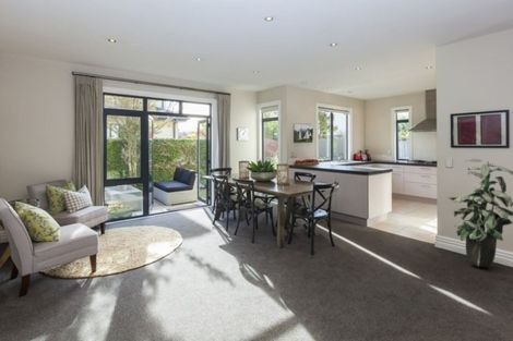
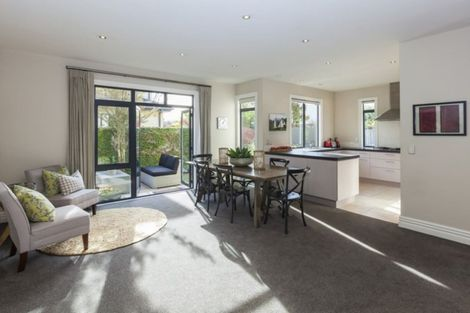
- indoor plant (480, 211)
